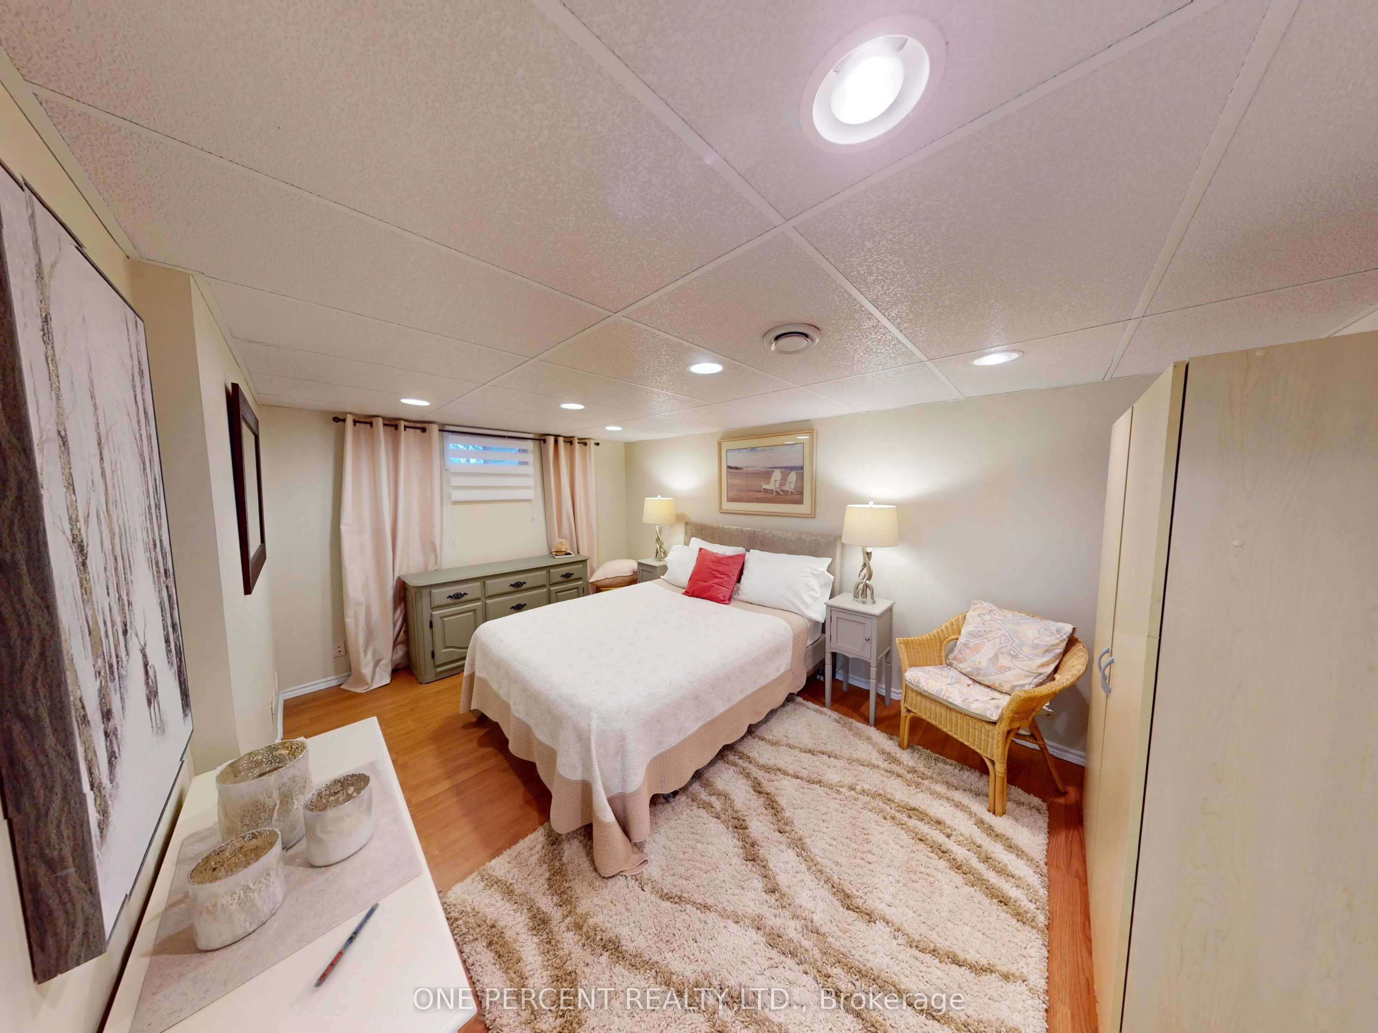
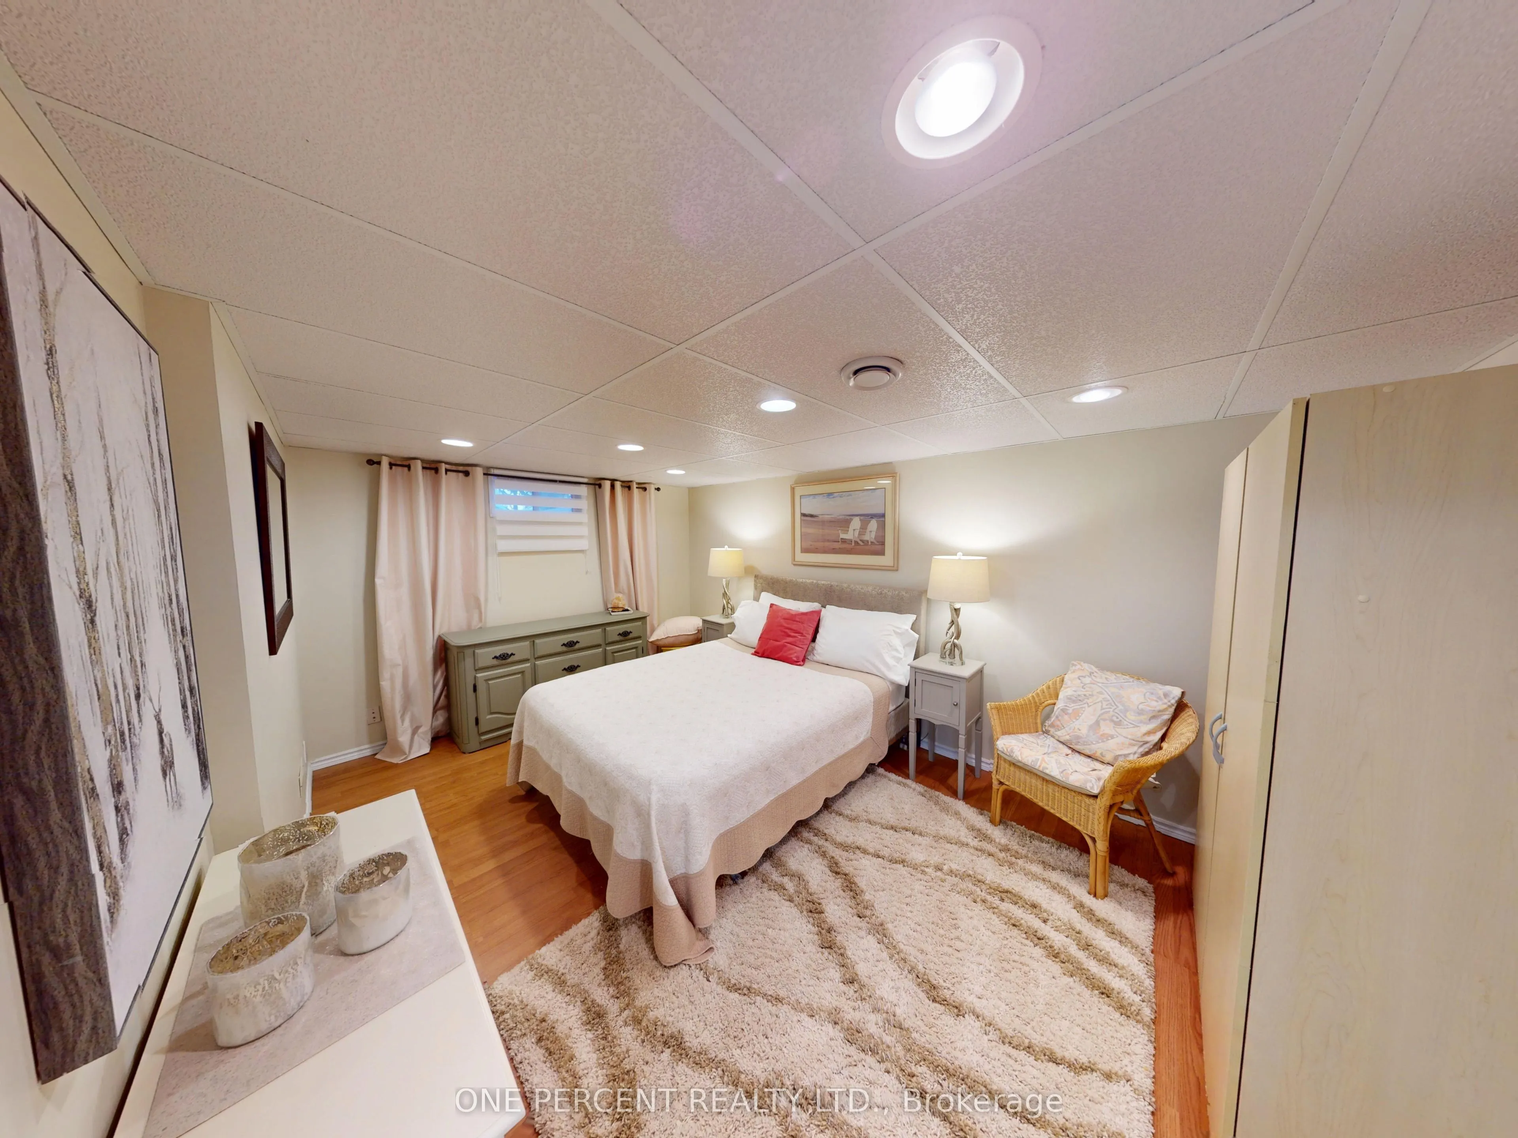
- pen (350, 938)
